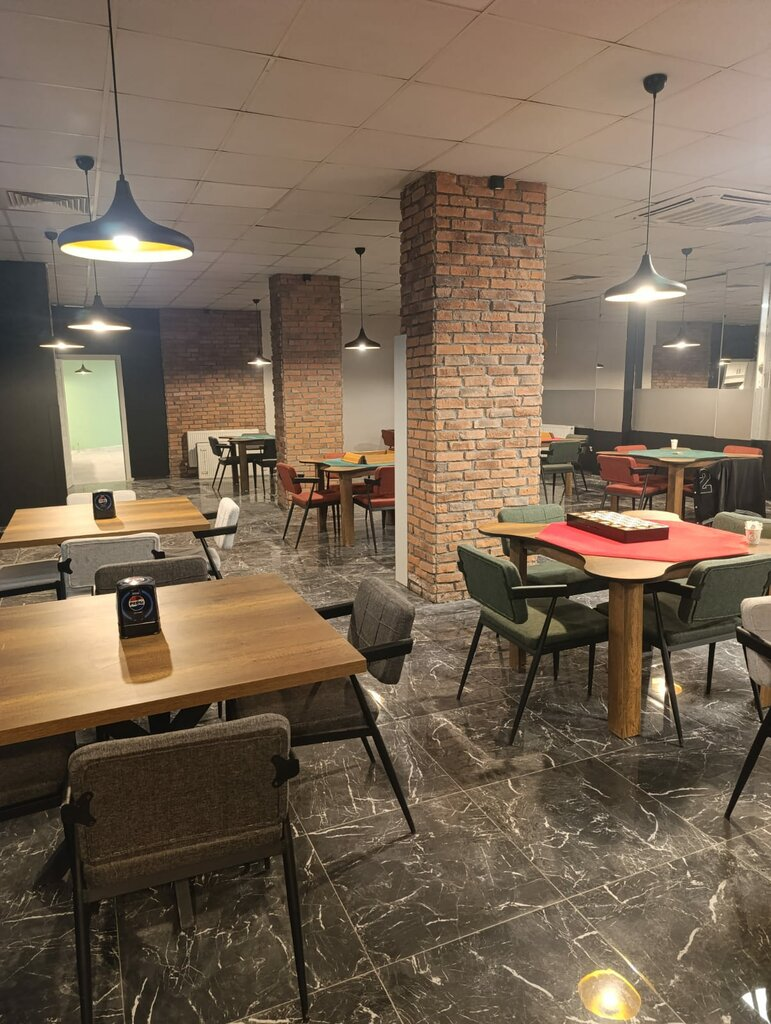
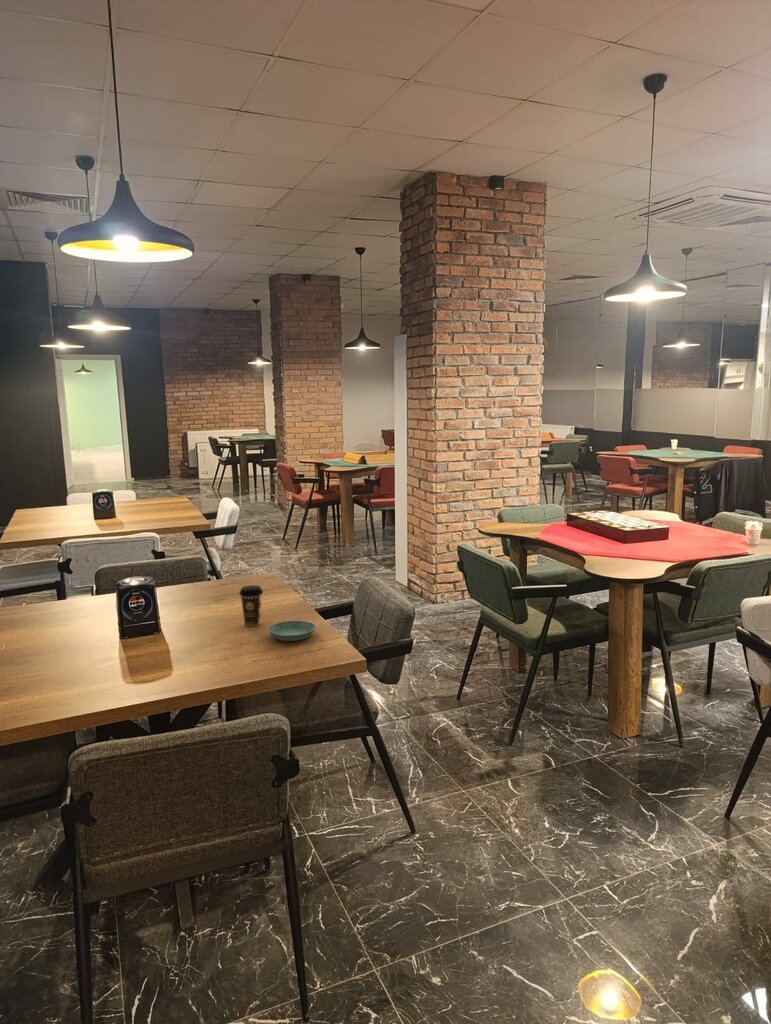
+ coffee cup (251, 605)
+ saucer (292, 631)
